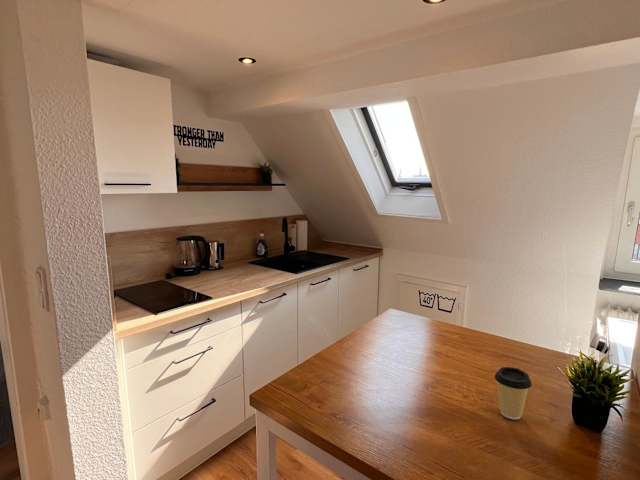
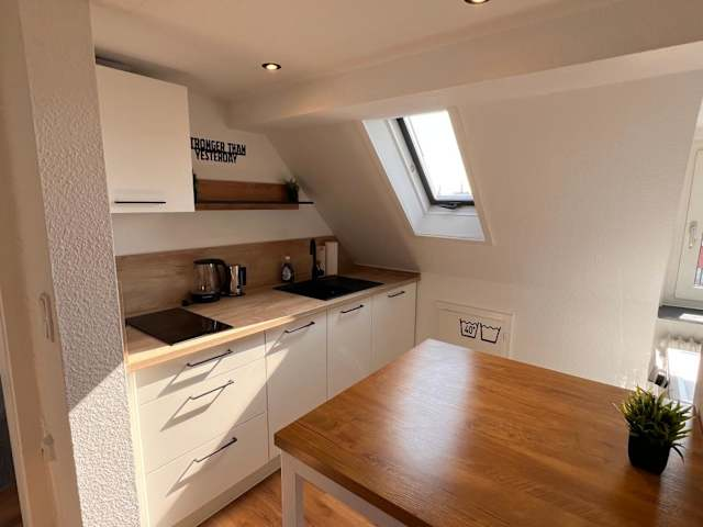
- coffee cup (511, 393)
